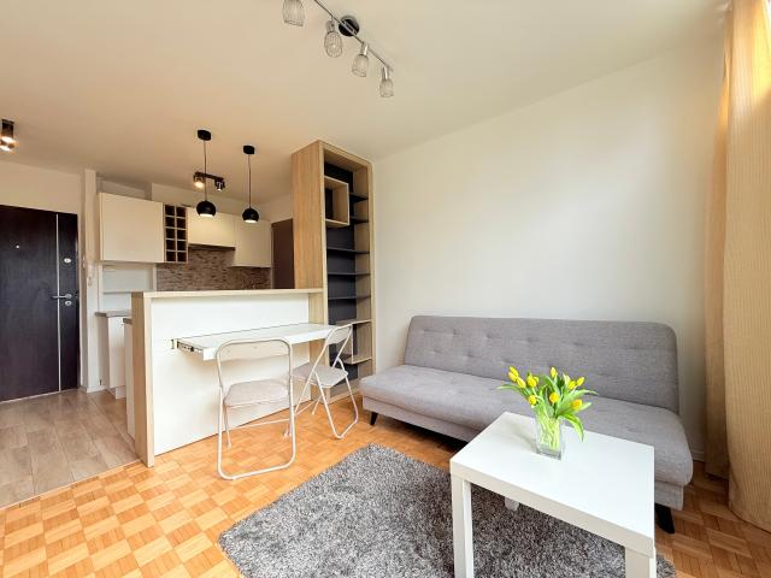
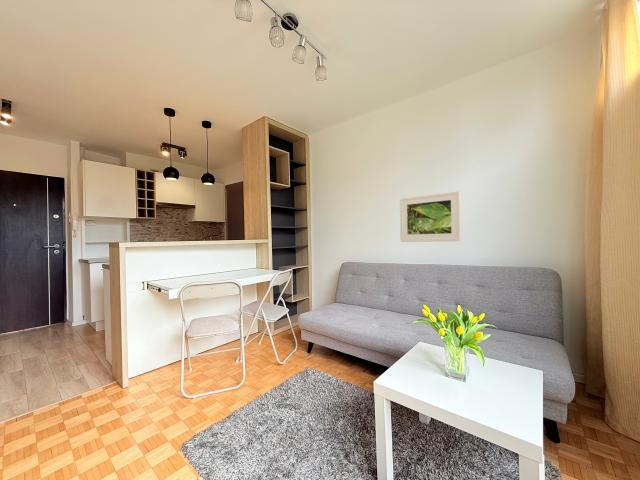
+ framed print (428, 218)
